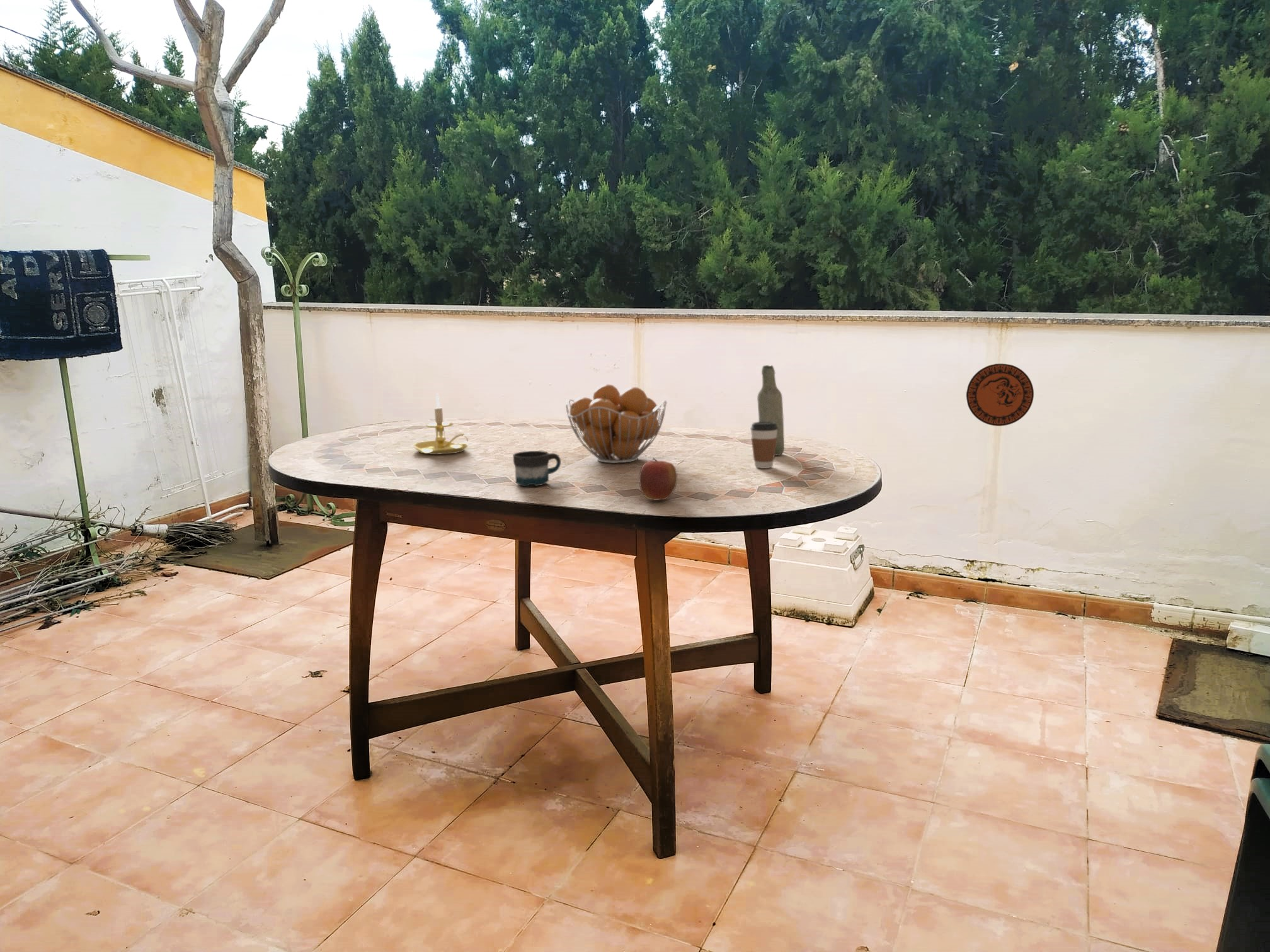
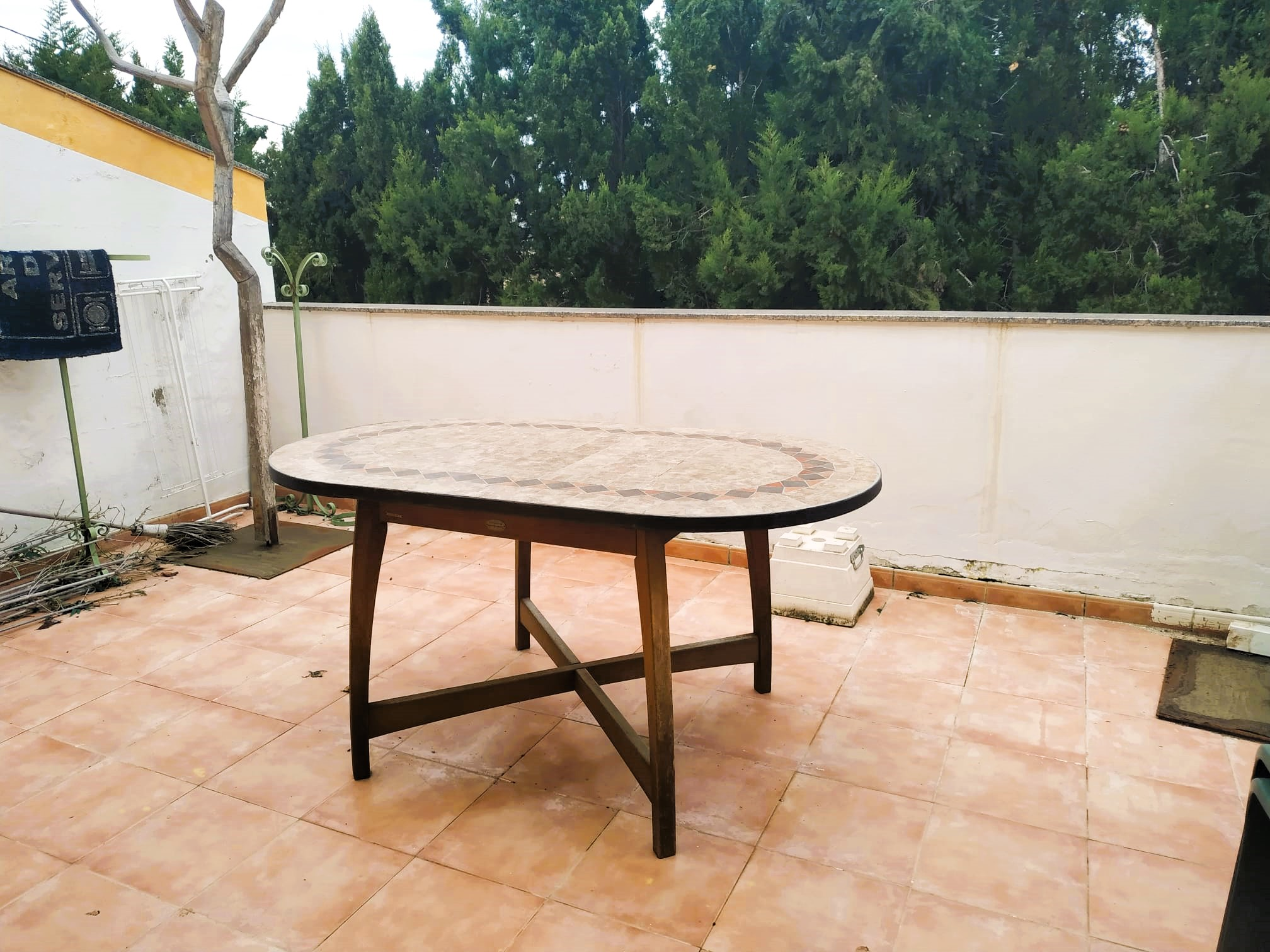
- coffee cup (764, 445)
- mug (534, 468)
- candle holder (442, 422)
- apple (658, 479)
- fruit basket (616, 422)
- bottle (771, 410)
- decorative plate (999, 395)
